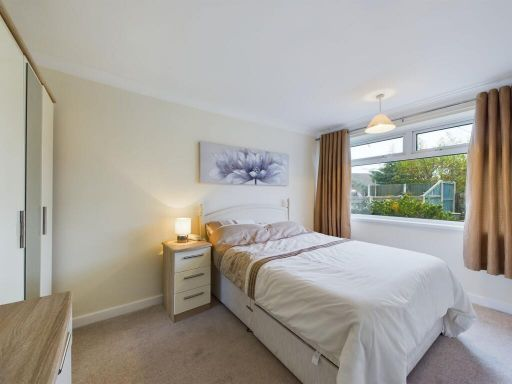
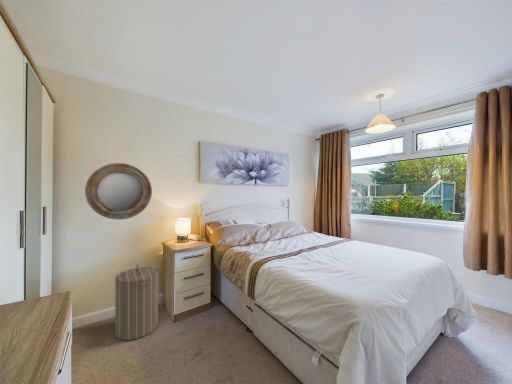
+ laundry hamper (137, 296)
+ home mirror (120, 191)
